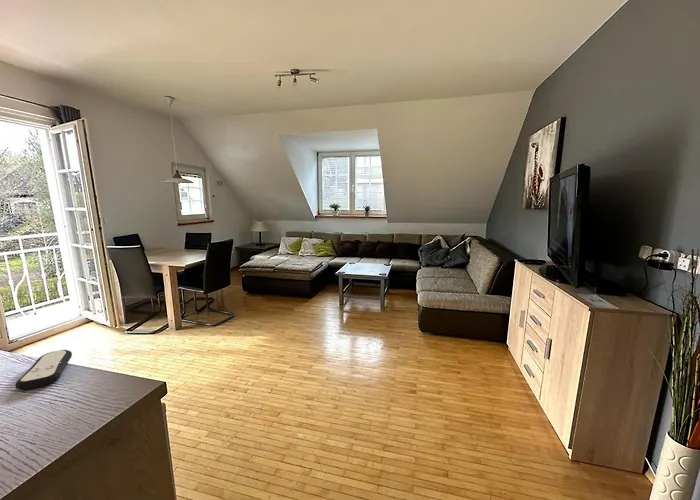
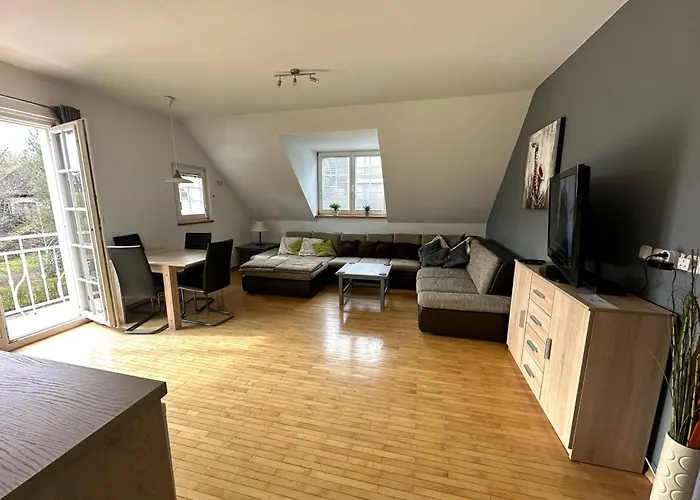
- remote control (47, 367)
